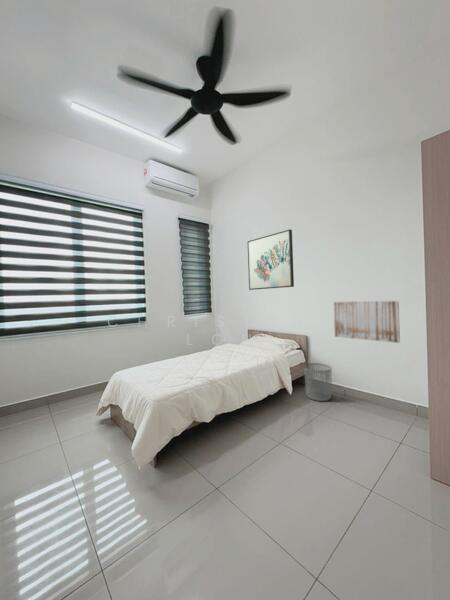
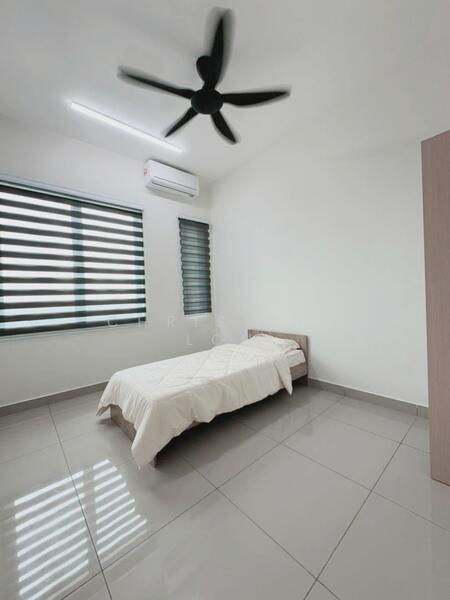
- wall art (363, 320)
- wall art (268, 262)
- waste bin (317, 381)
